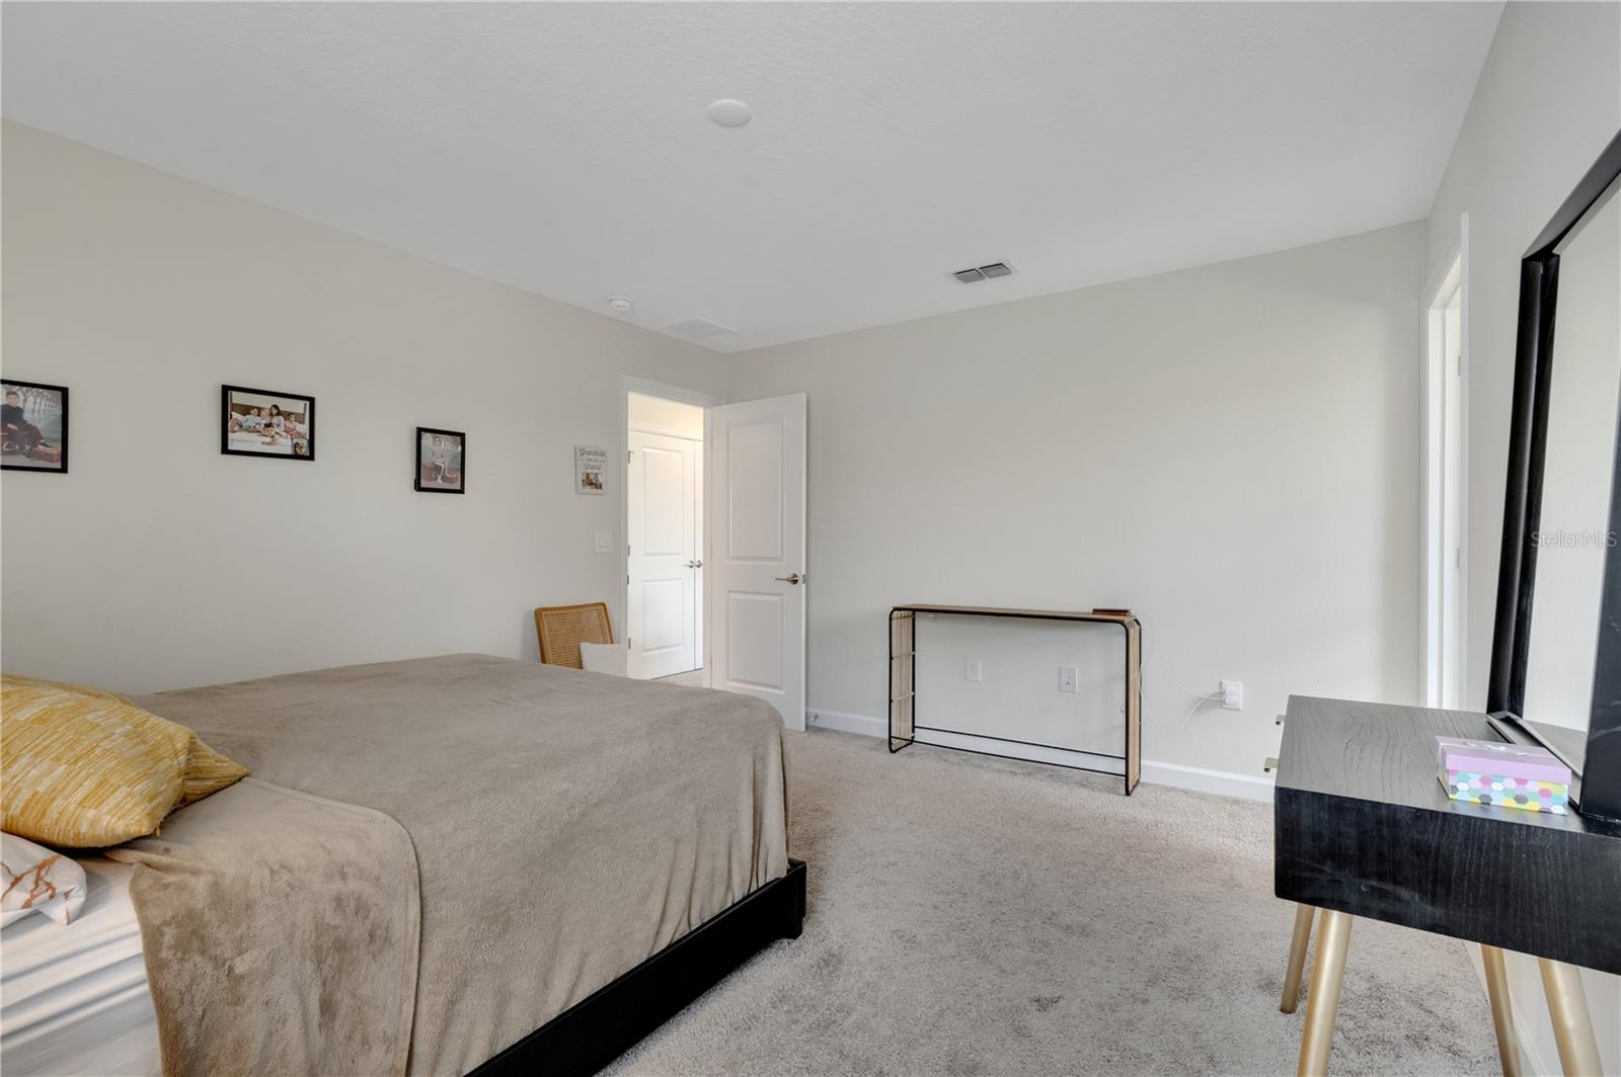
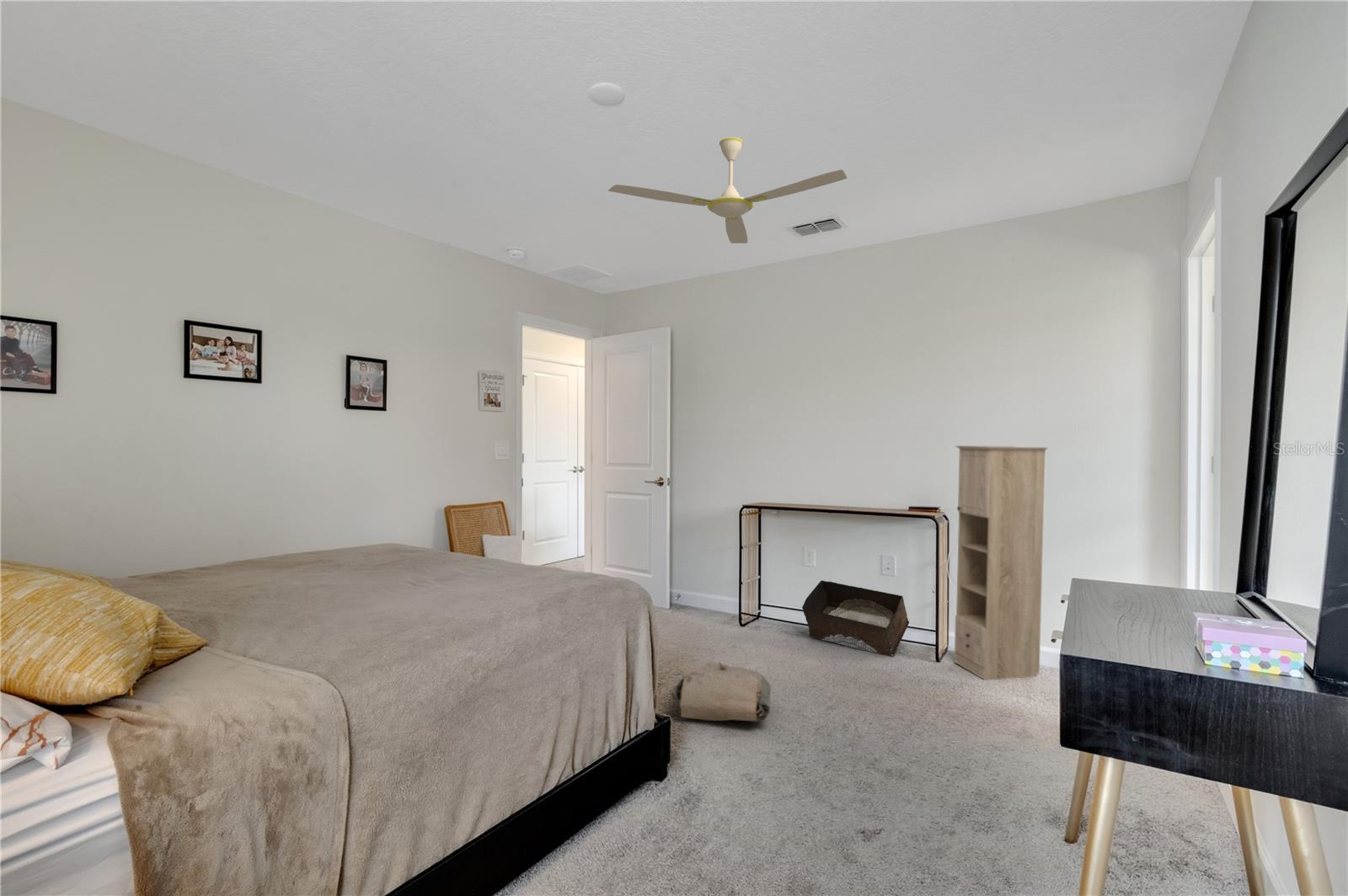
+ storage bin (855, 616)
+ ceiling fan (725, 189)
+ bag (726, 685)
+ storage cabinet (997, 558)
